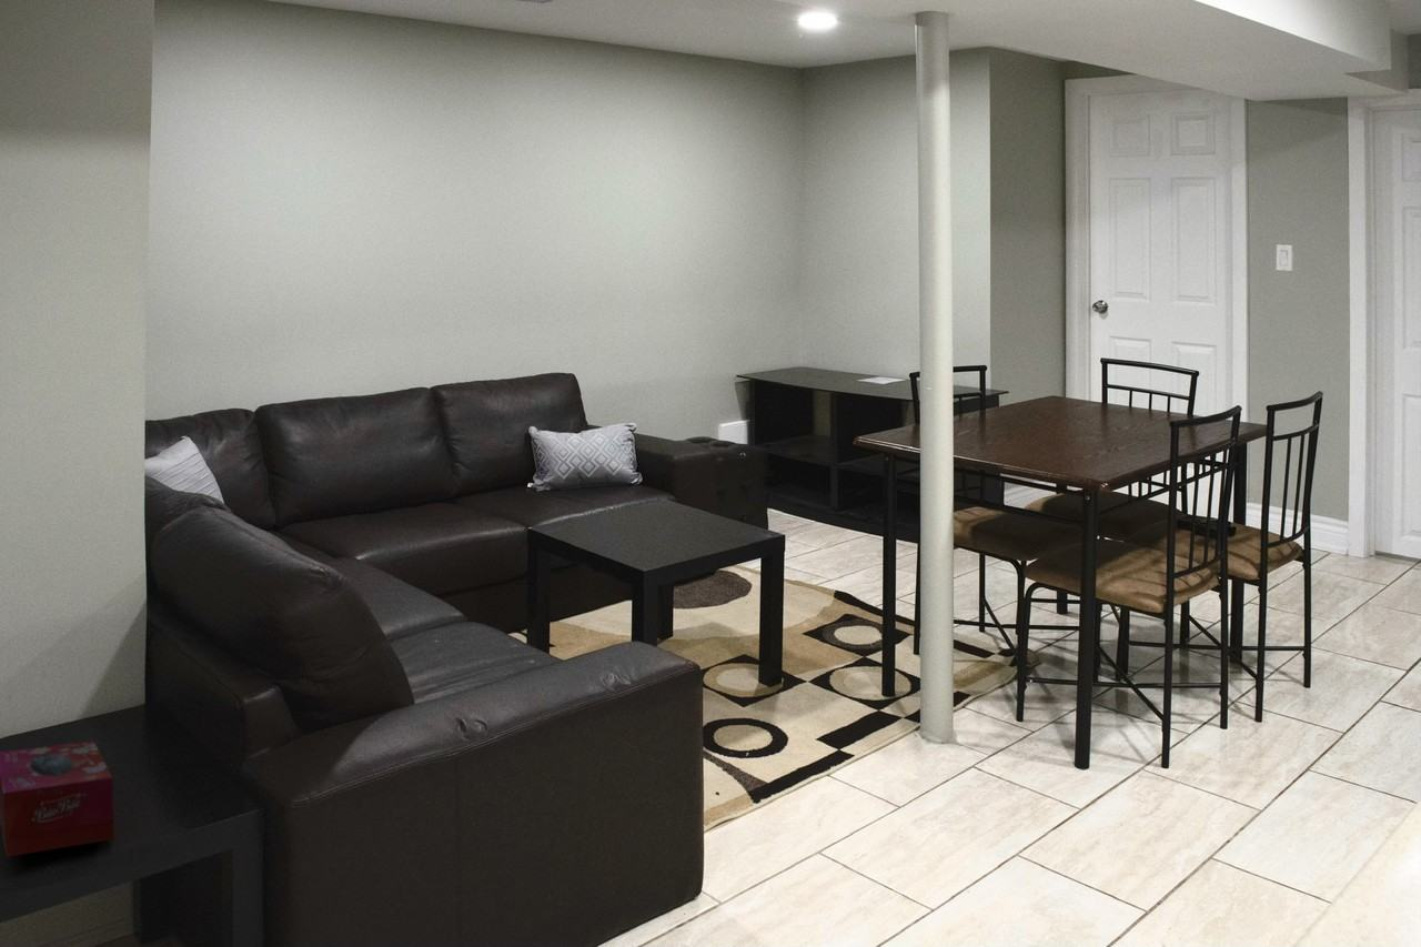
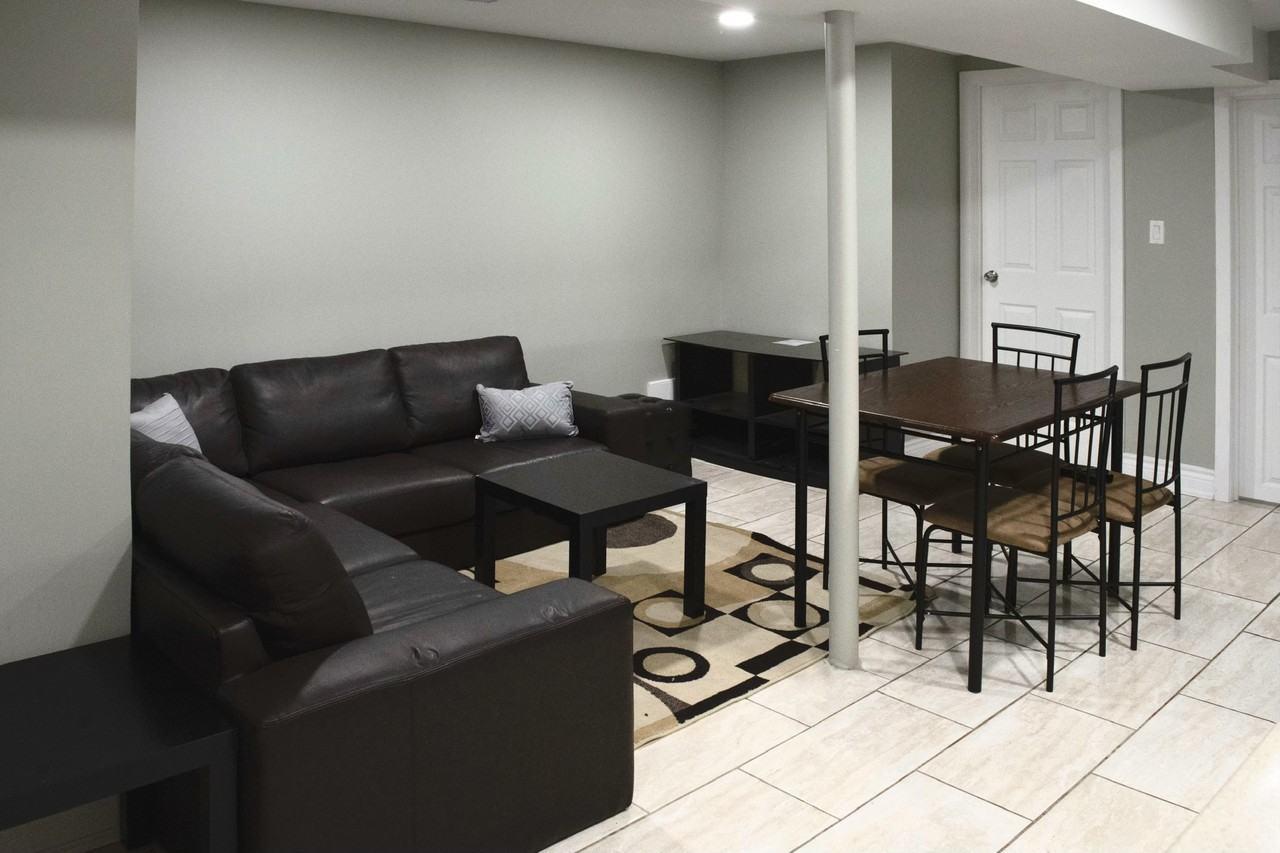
- tissue box (52, 794)
